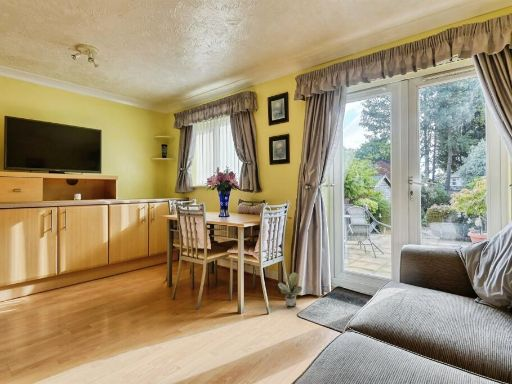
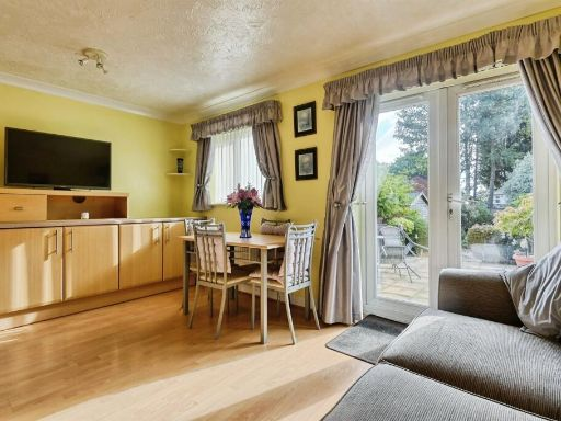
- potted plant (288, 291)
